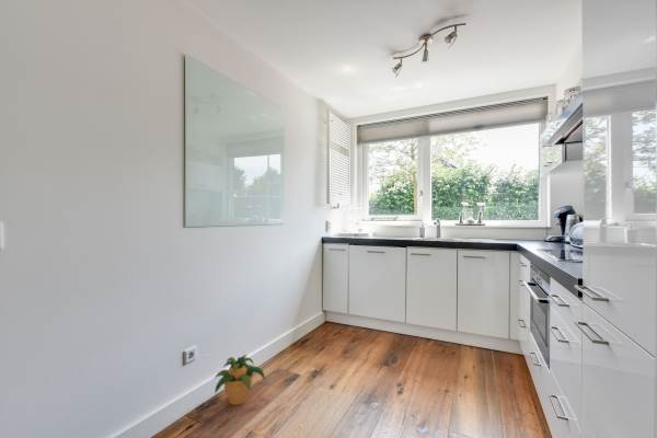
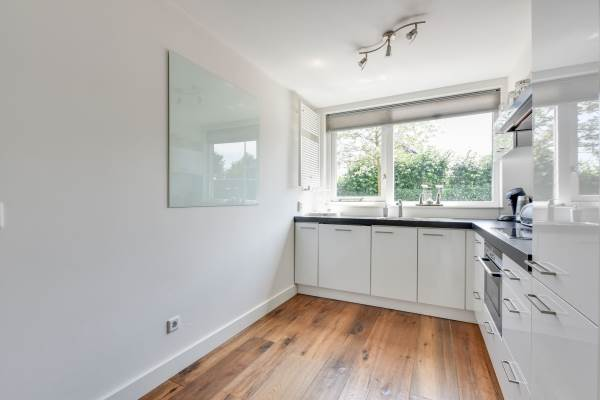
- potted plant (235, 379)
